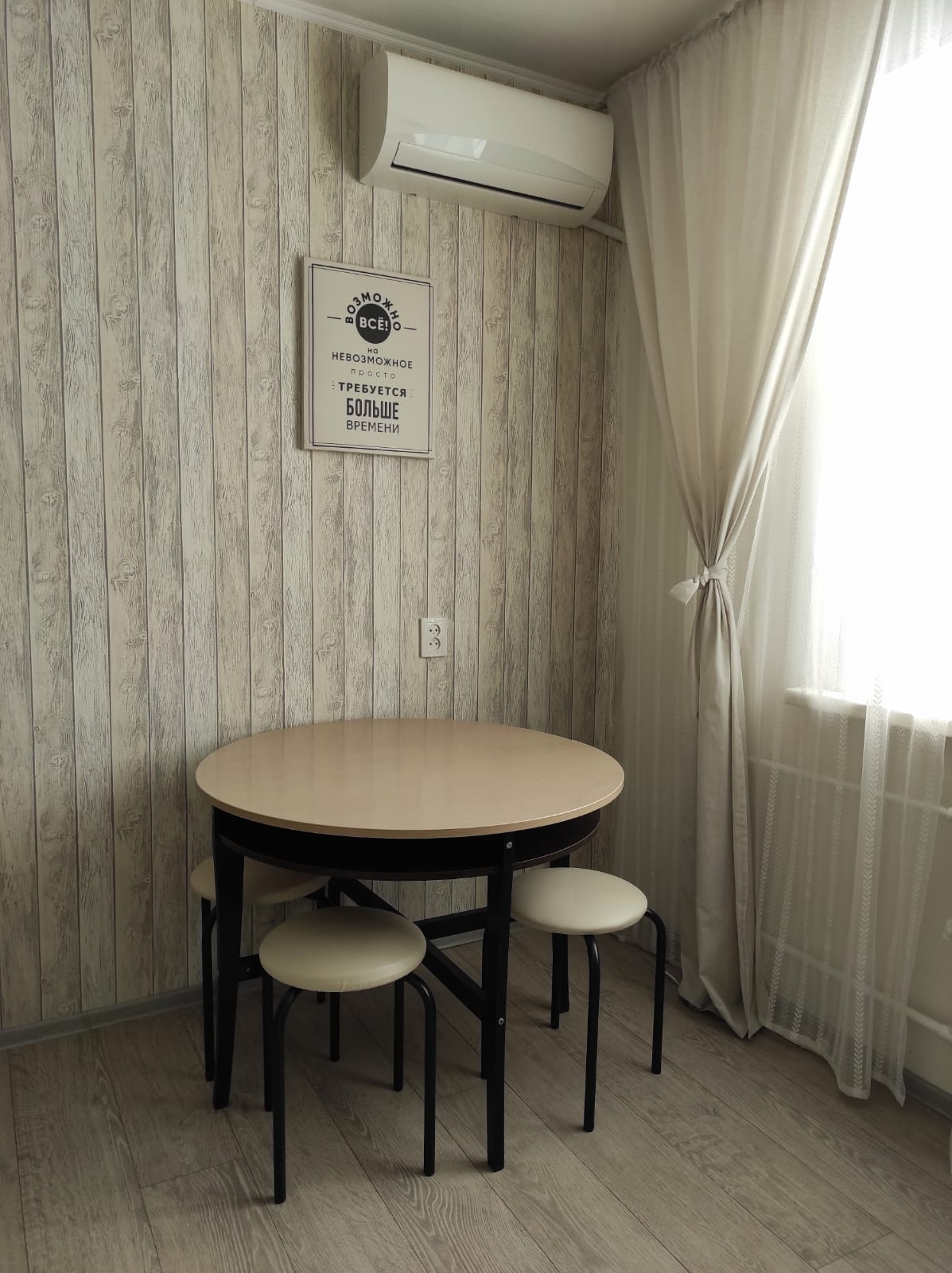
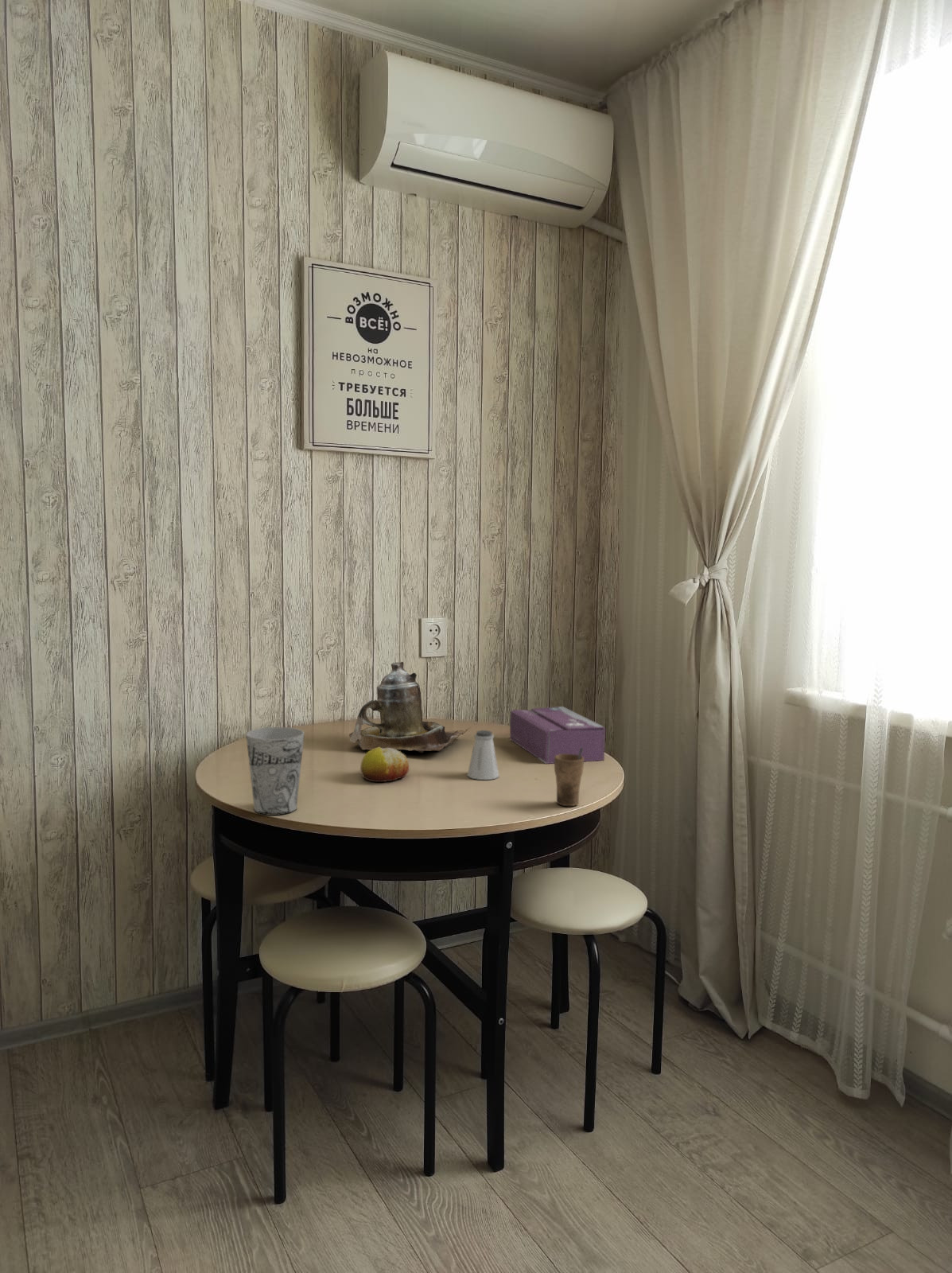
+ cup (275, 771)
+ cup (568, 774)
+ tissue box (555, 733)
+ fruit (385, 762)
+ teapot (410, 703)
+ saltshaker (484, 753)
